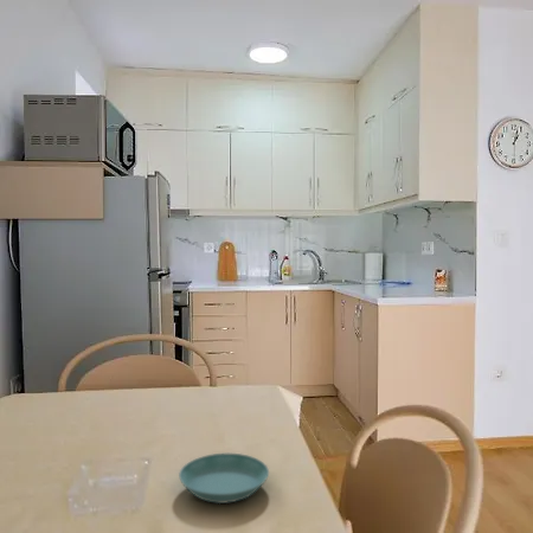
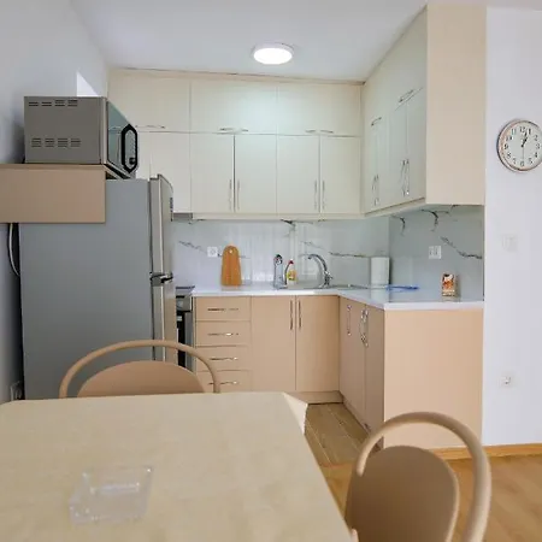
- saucer (224, 479)
